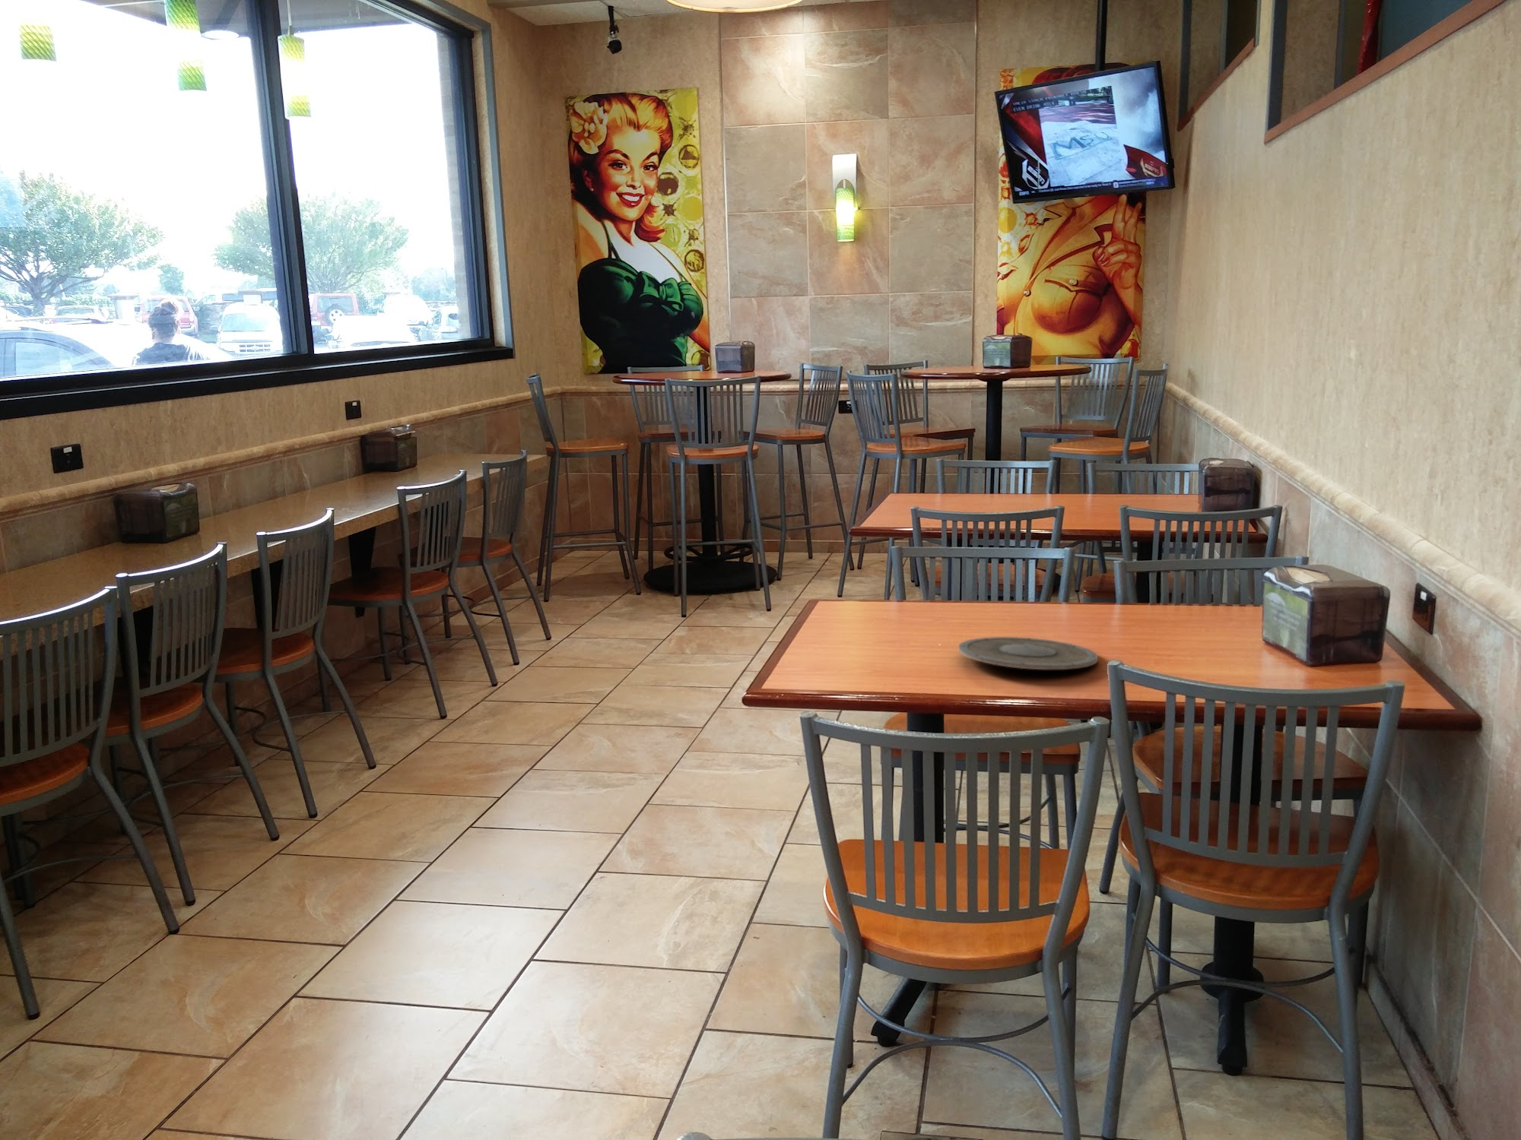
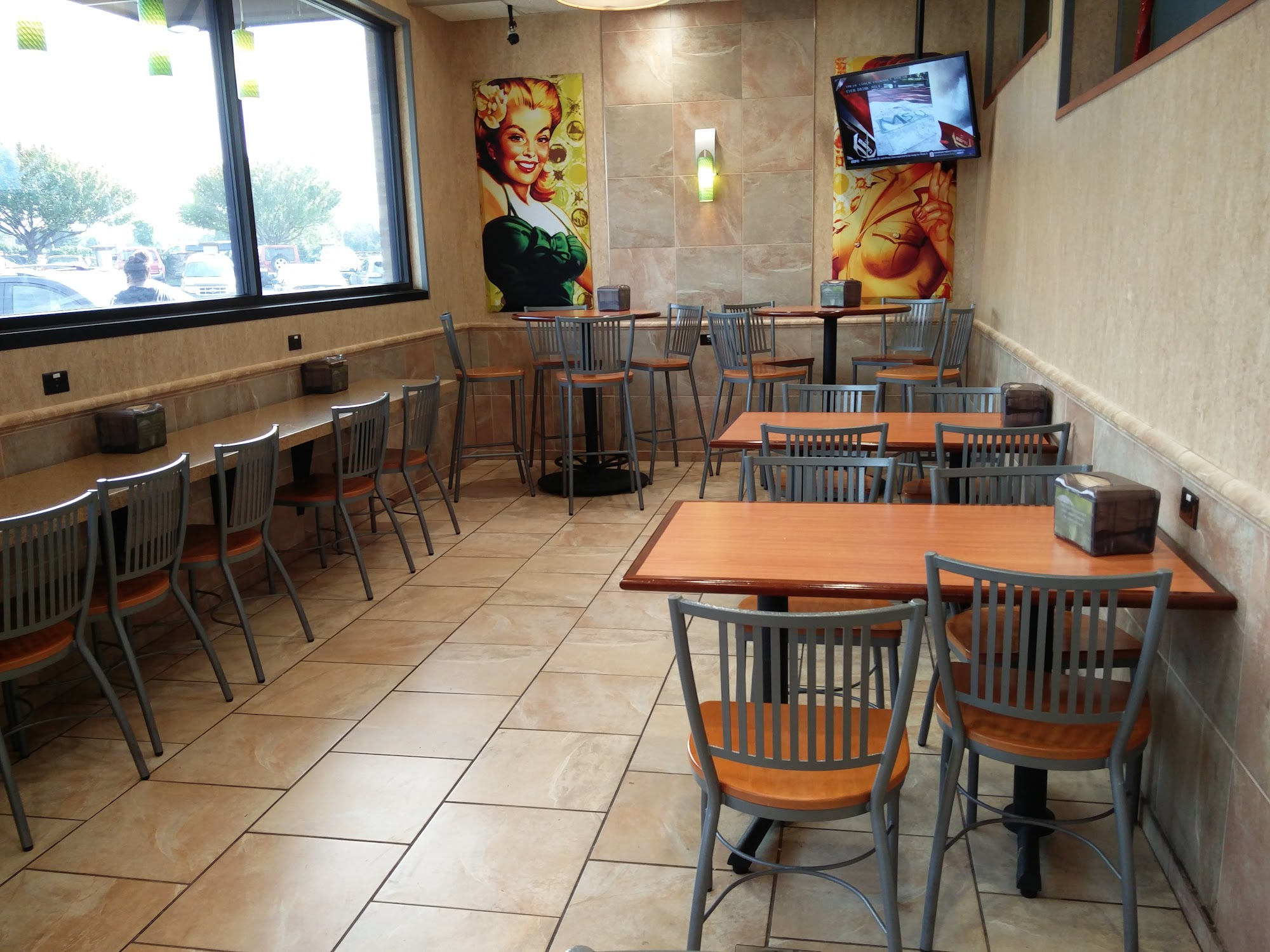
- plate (1026, 651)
